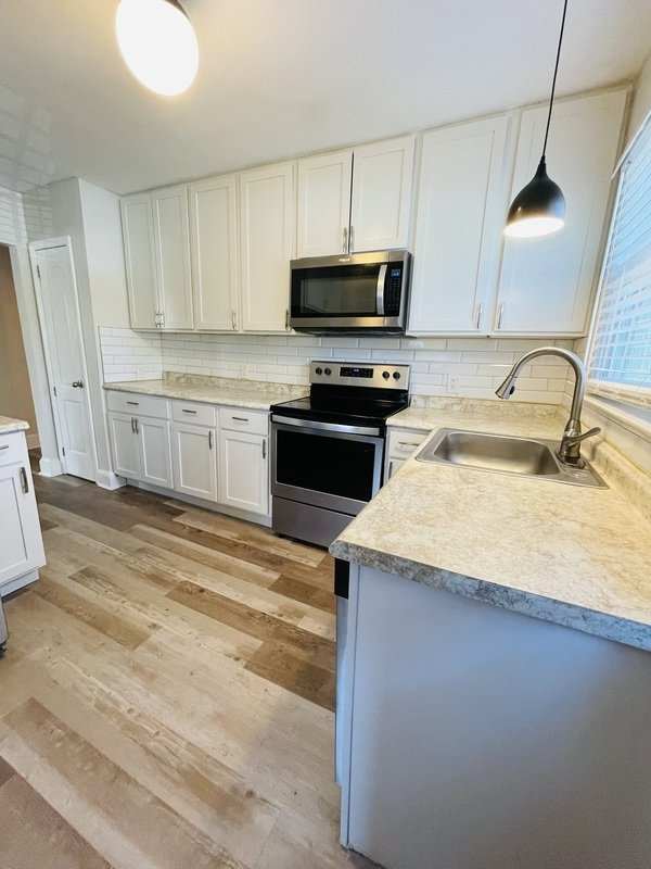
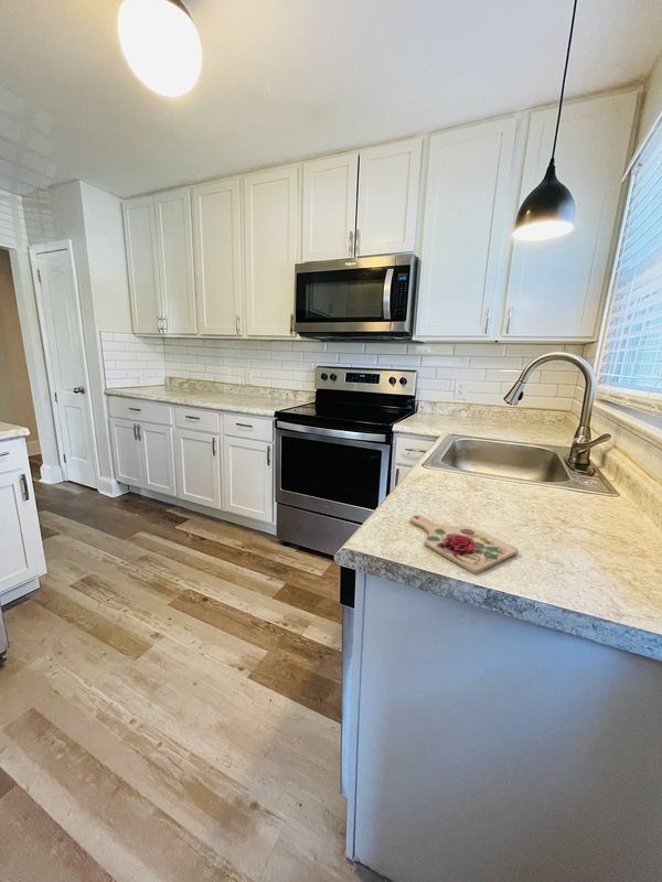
+ cutting board (451, 533)
